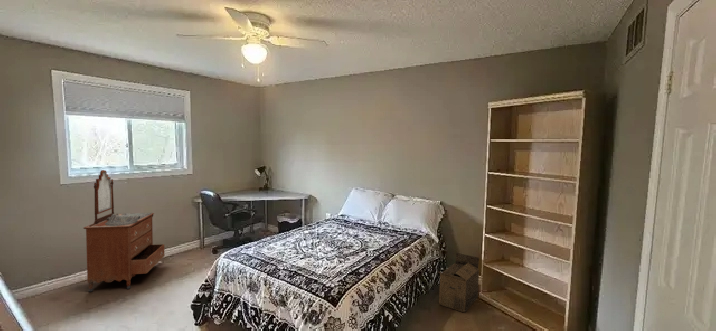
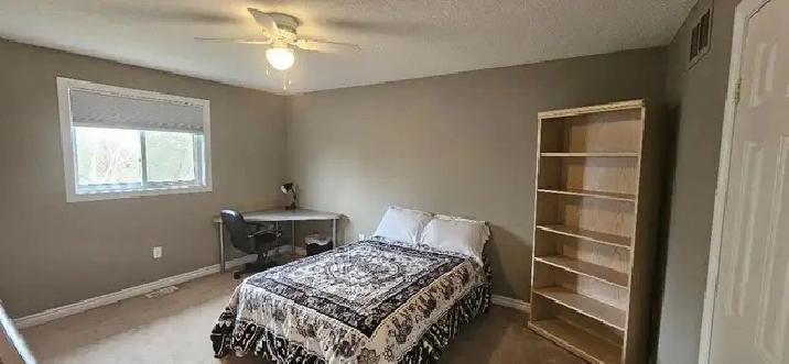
- cardboard box (458, 282)
- dresser (125, 224)
